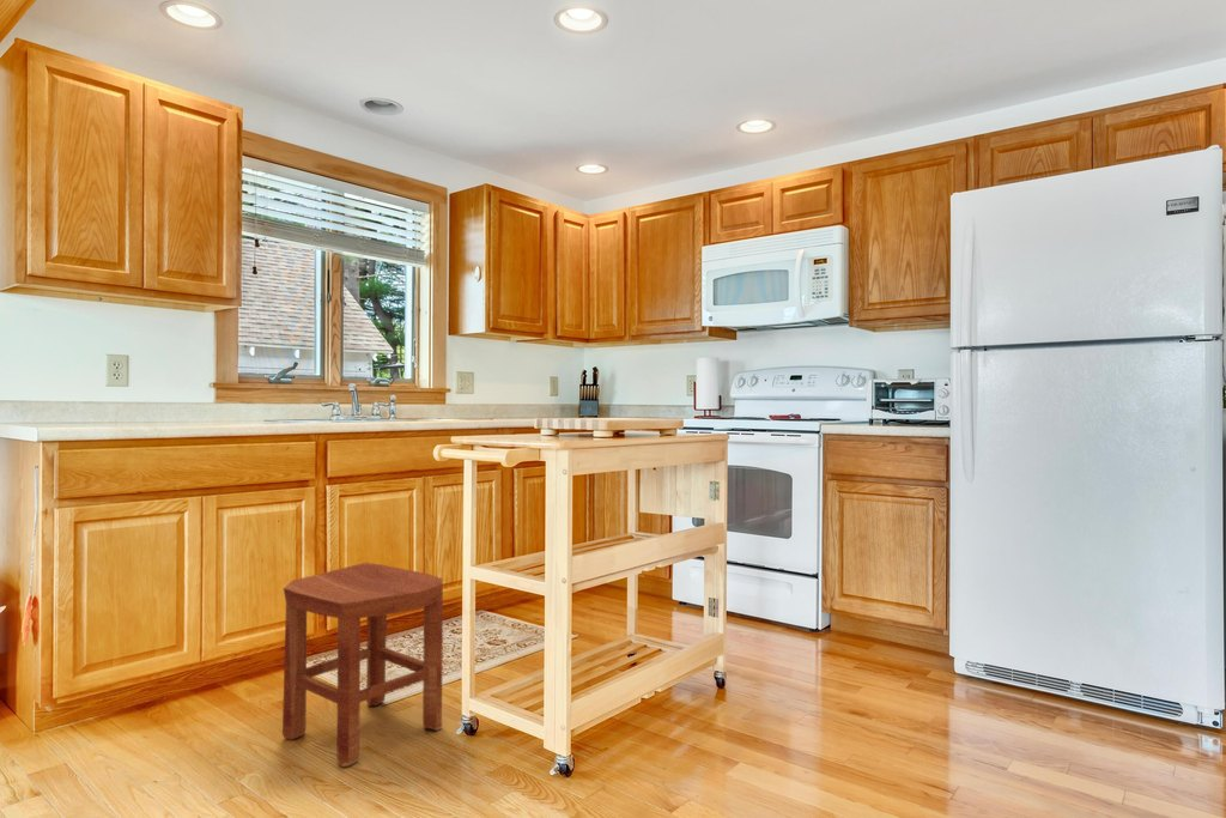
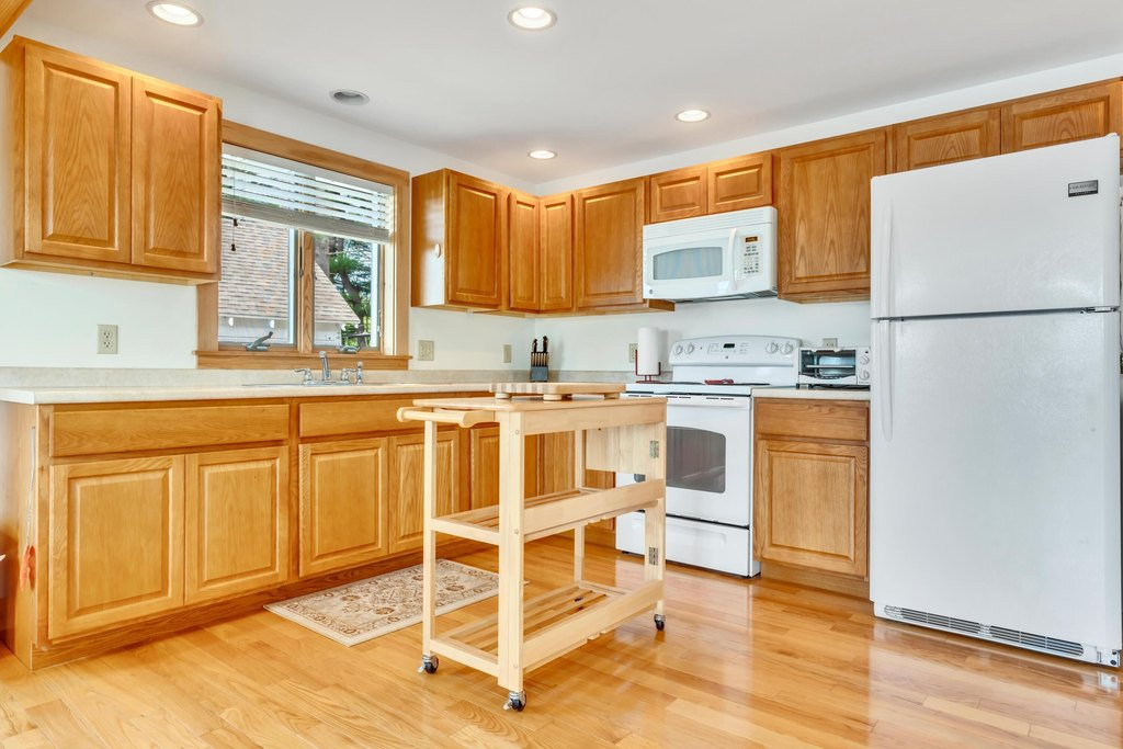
- stool (363, 654)
